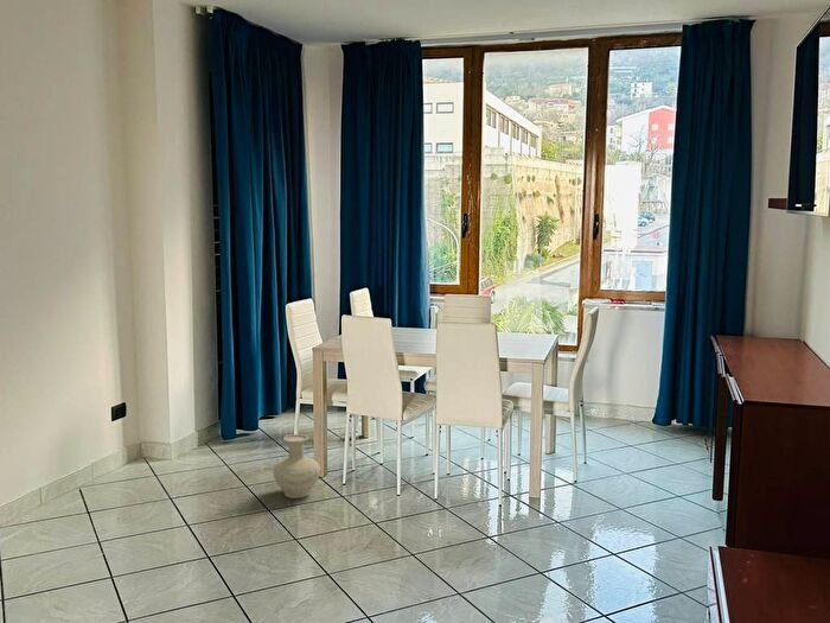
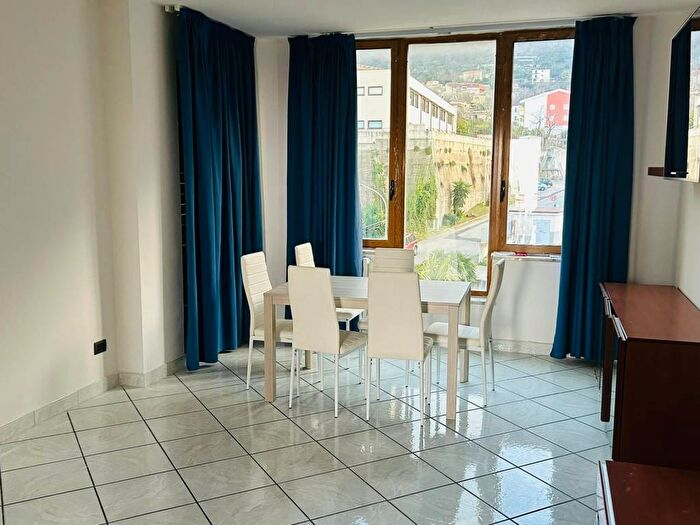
- vase (296, 465)
